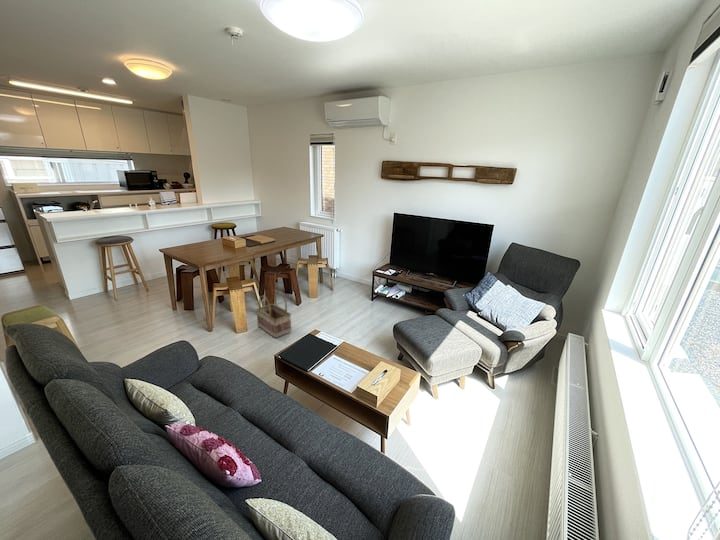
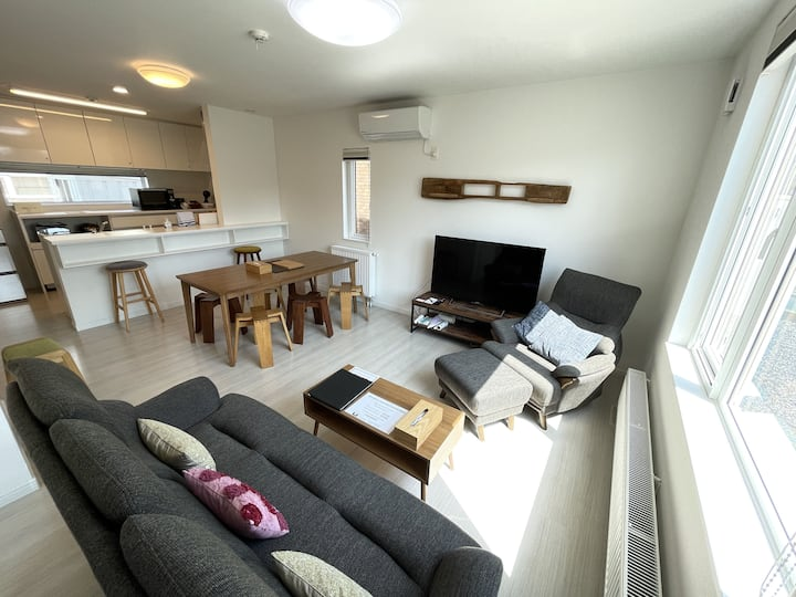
- basket (273, 311)
